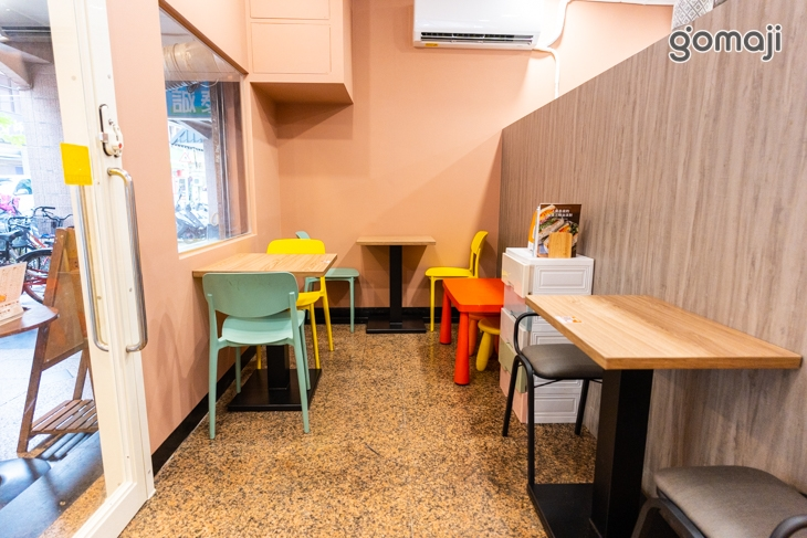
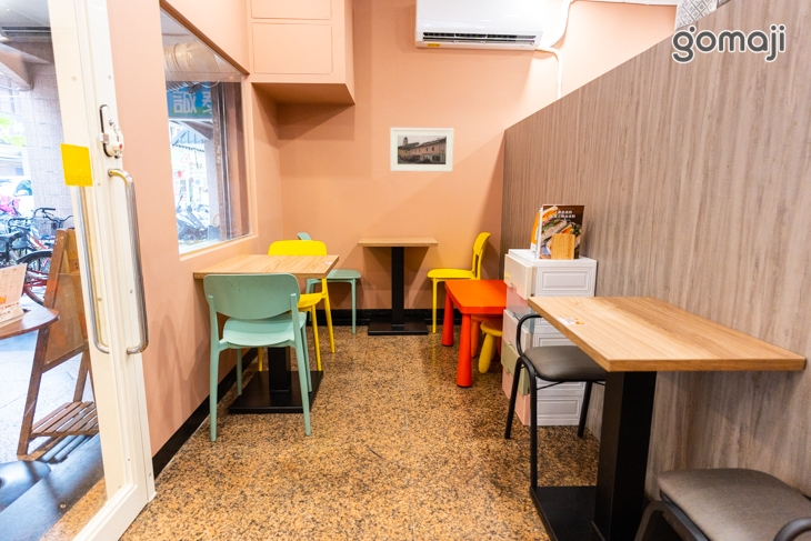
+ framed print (421, 150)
